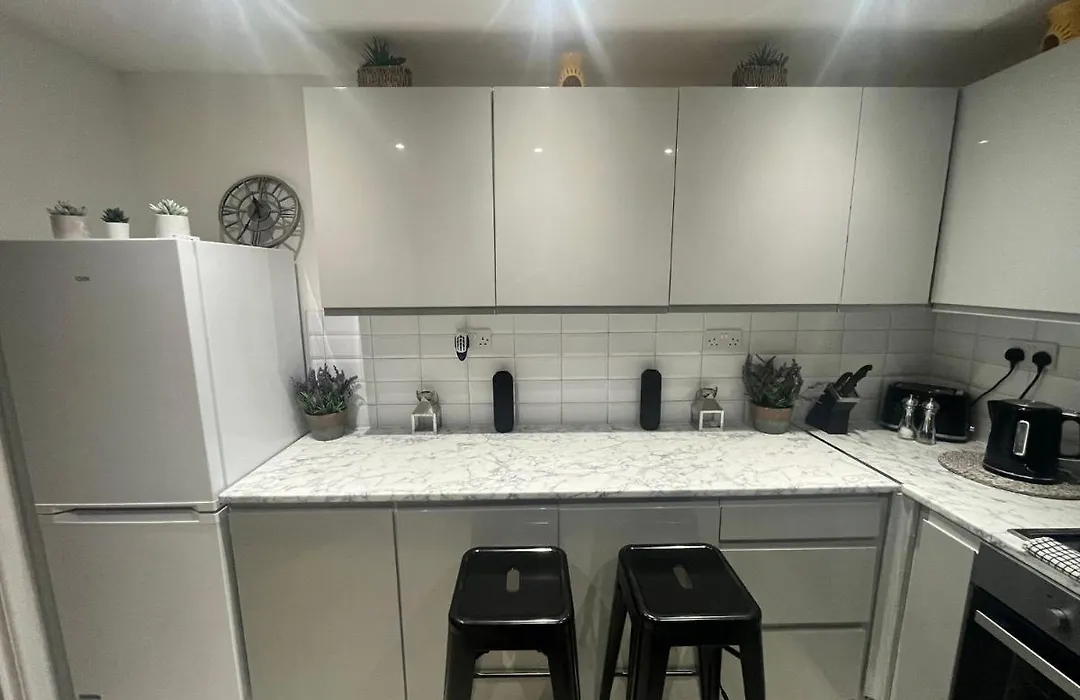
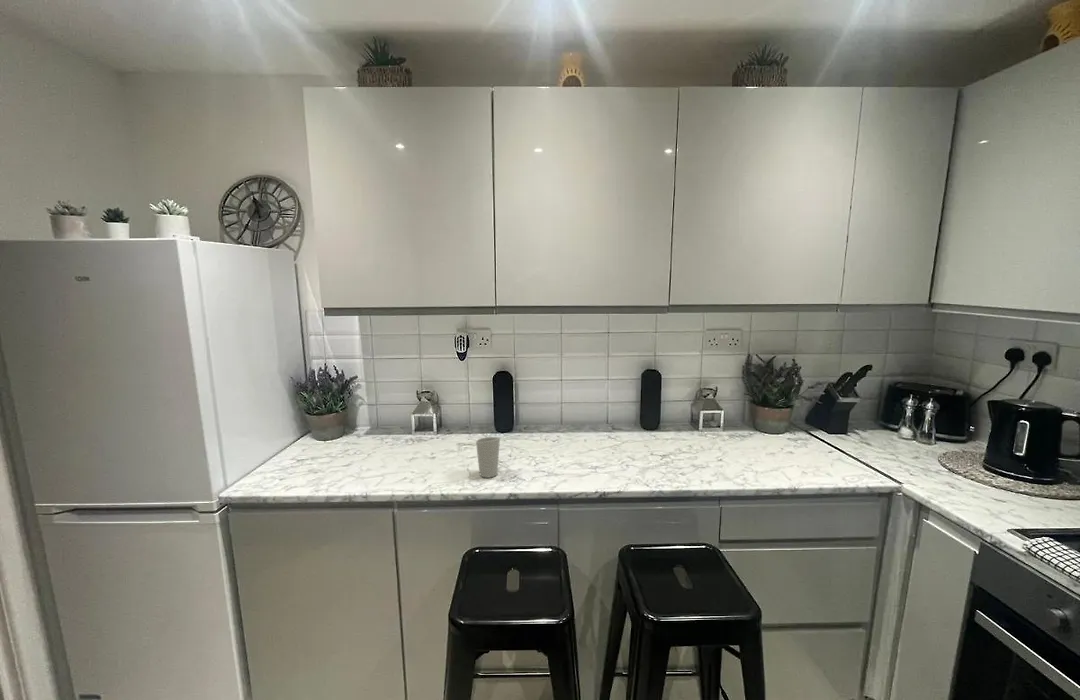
+ cup (488, 455)
